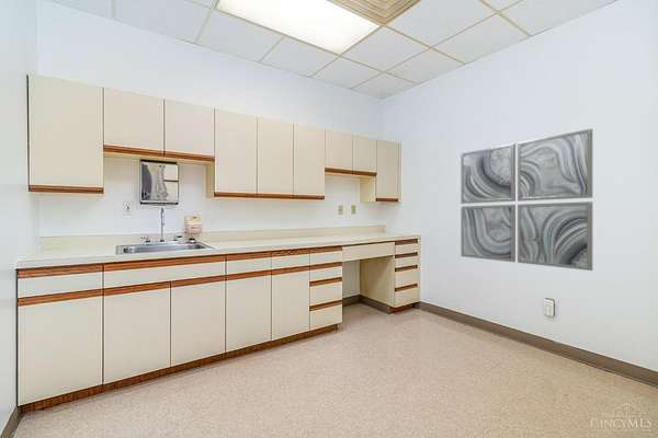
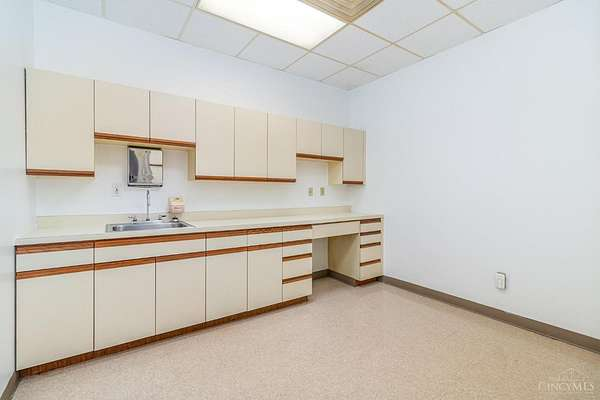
- wall art (514, 200)
